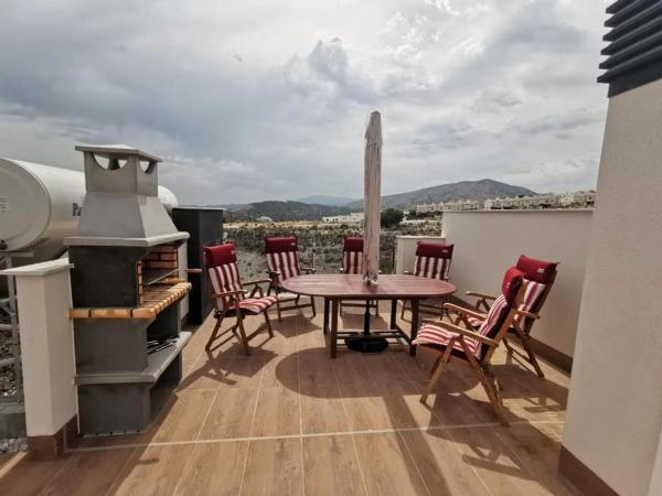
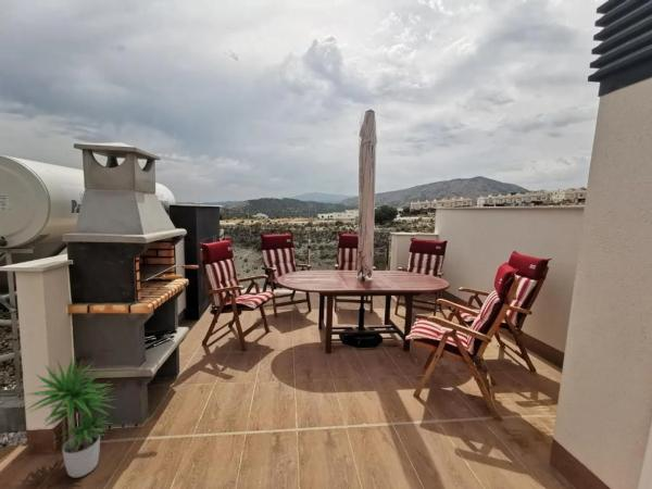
+ potted plant (73, 415)
